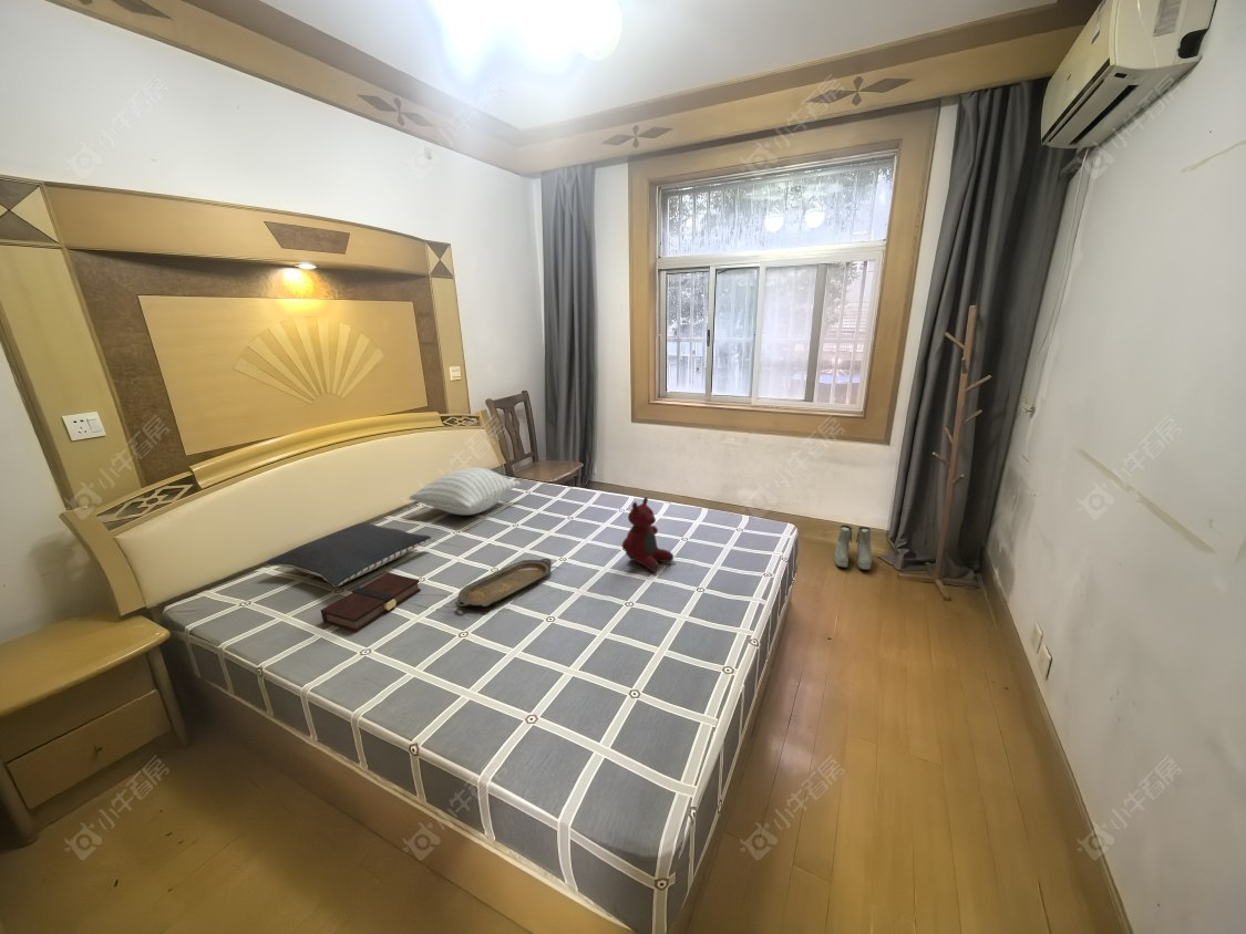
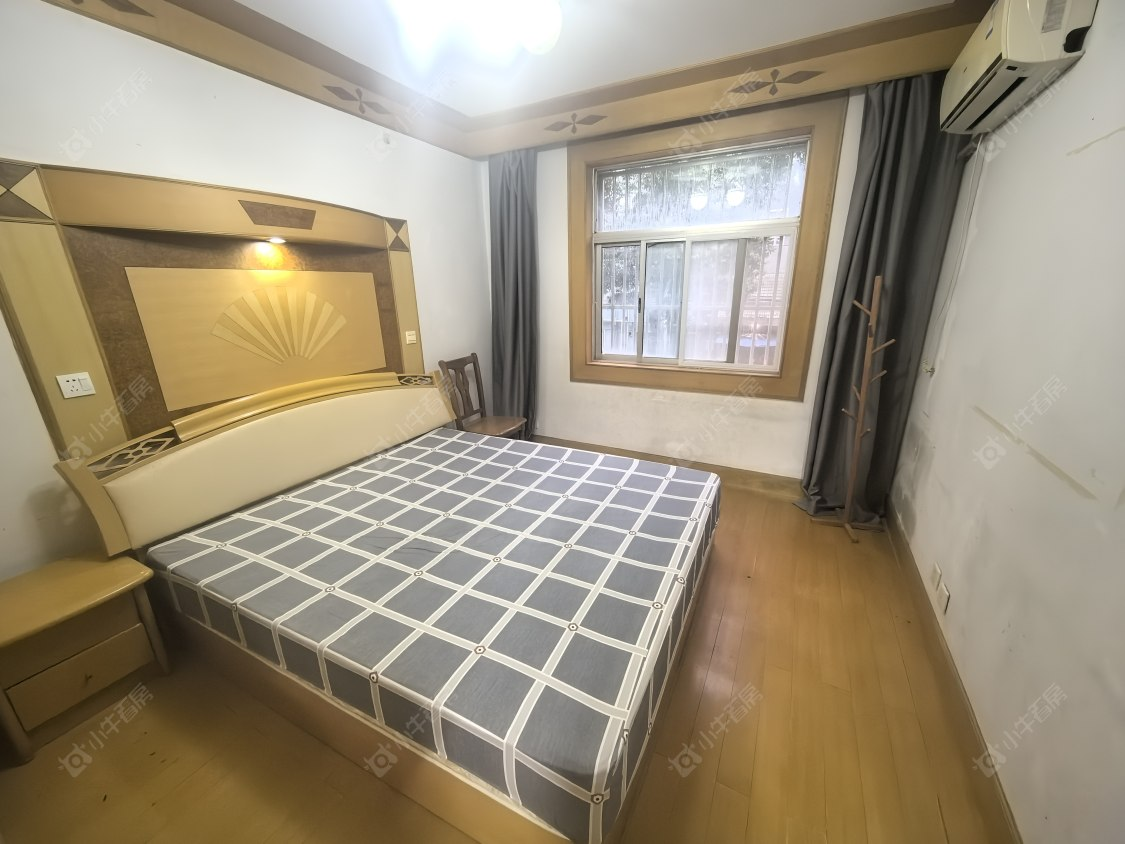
- serving tray (507, 582)
- teddy bear (648, 532)
- pillow (466, 490)
- book (373, 600)
- boots (856, 543)
- pillow (353, 549)
